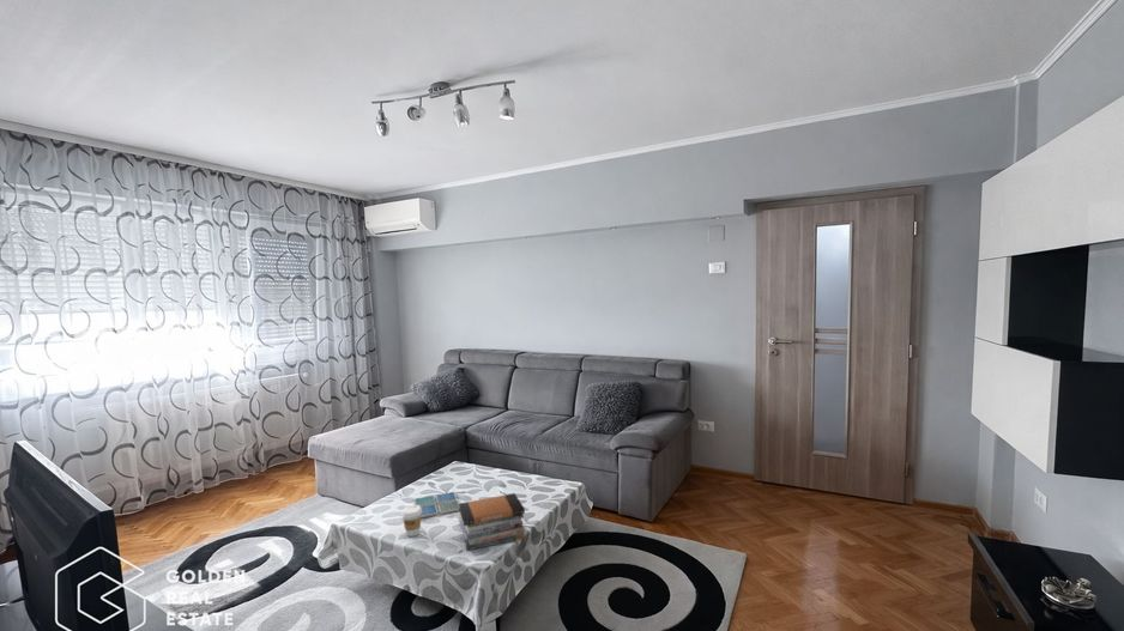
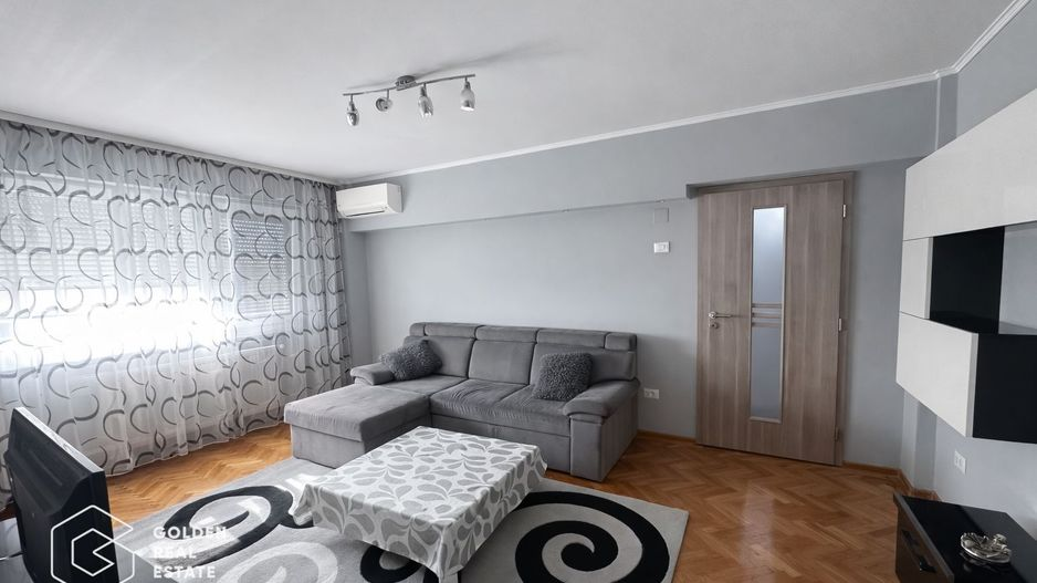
- drink coaster (435, 504)
- book stack (491, 521)
- coffee cup (412, 520)
